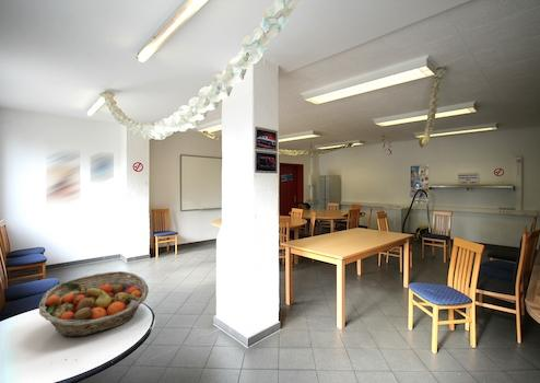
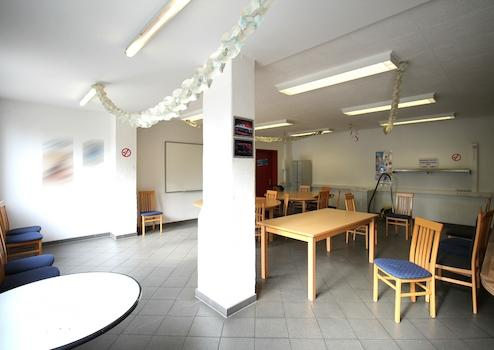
- fruit basket (98, 301)
